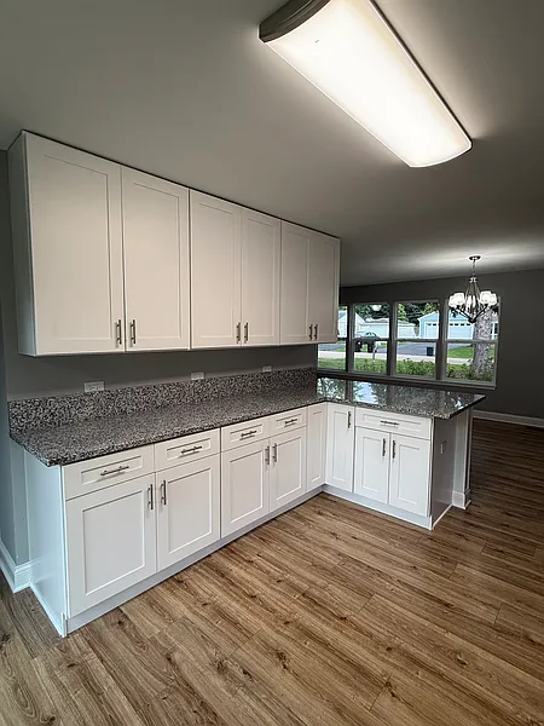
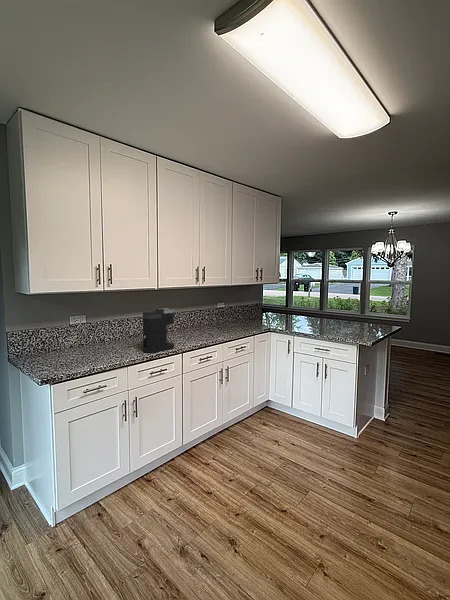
+ coffee maker (159, 329)
